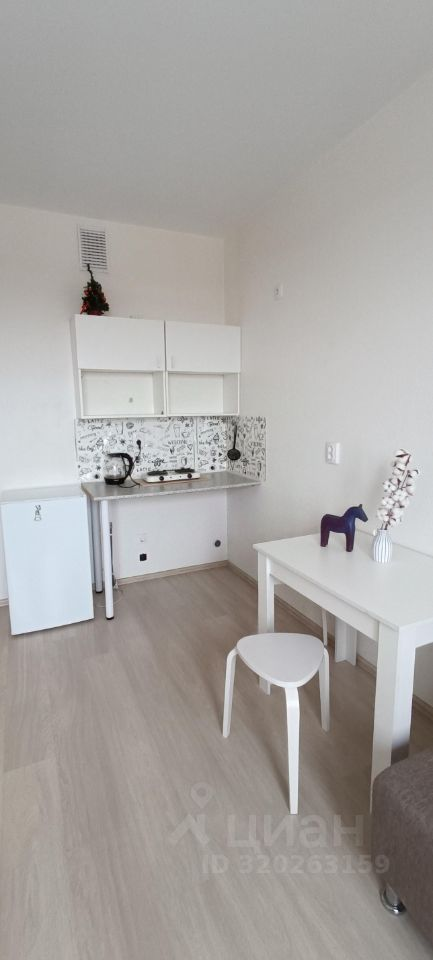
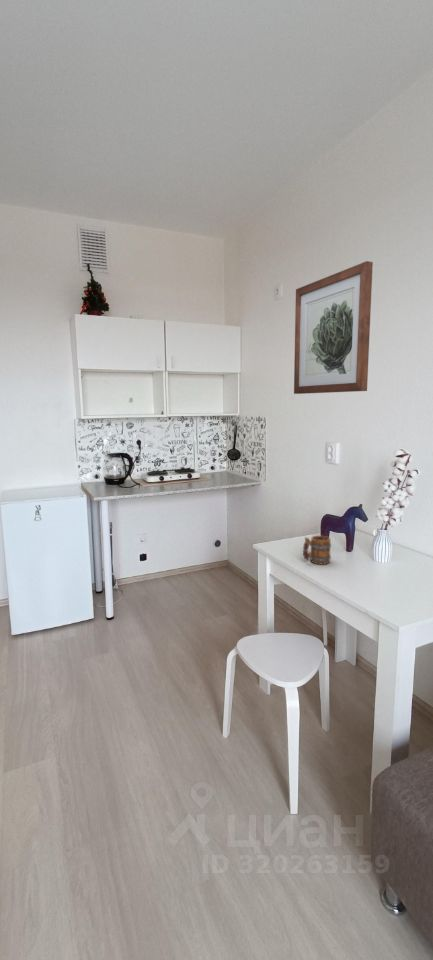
+ wall art (328, 335)
+ mug (316, 549)
